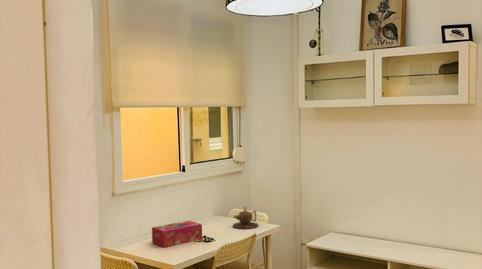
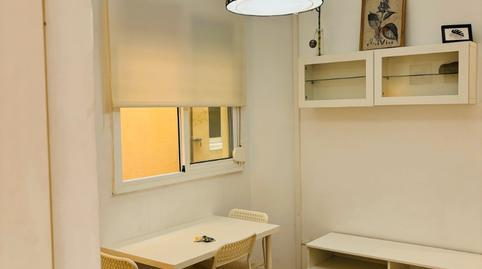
- tissue box (177, 233)
- teapot (245, 216)
